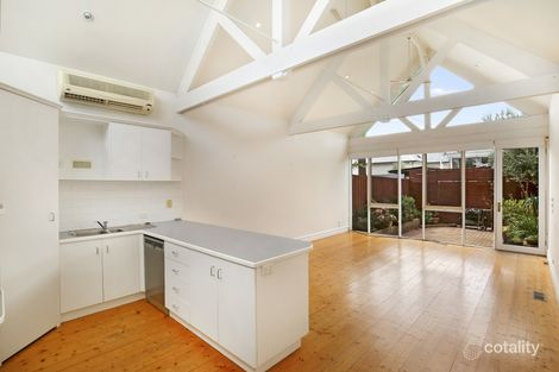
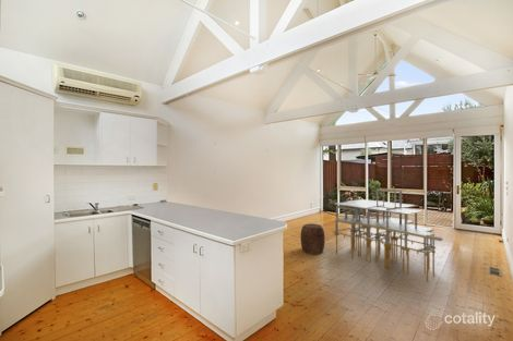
+ stool (312, 238)
+ architectural model (377, 223)
